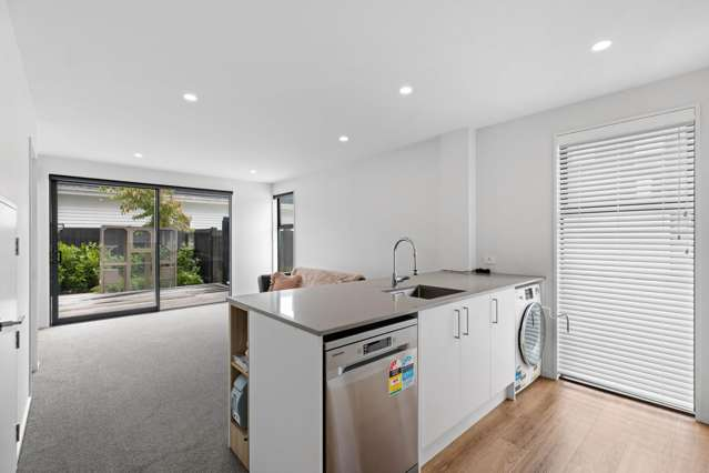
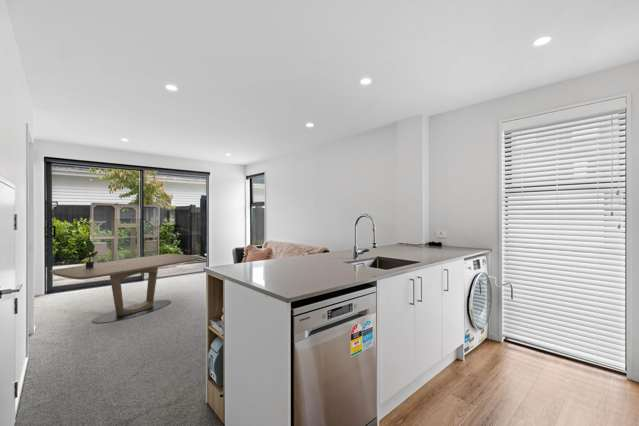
+ dining table (131, 275)
+ potted plant (91, 253)
